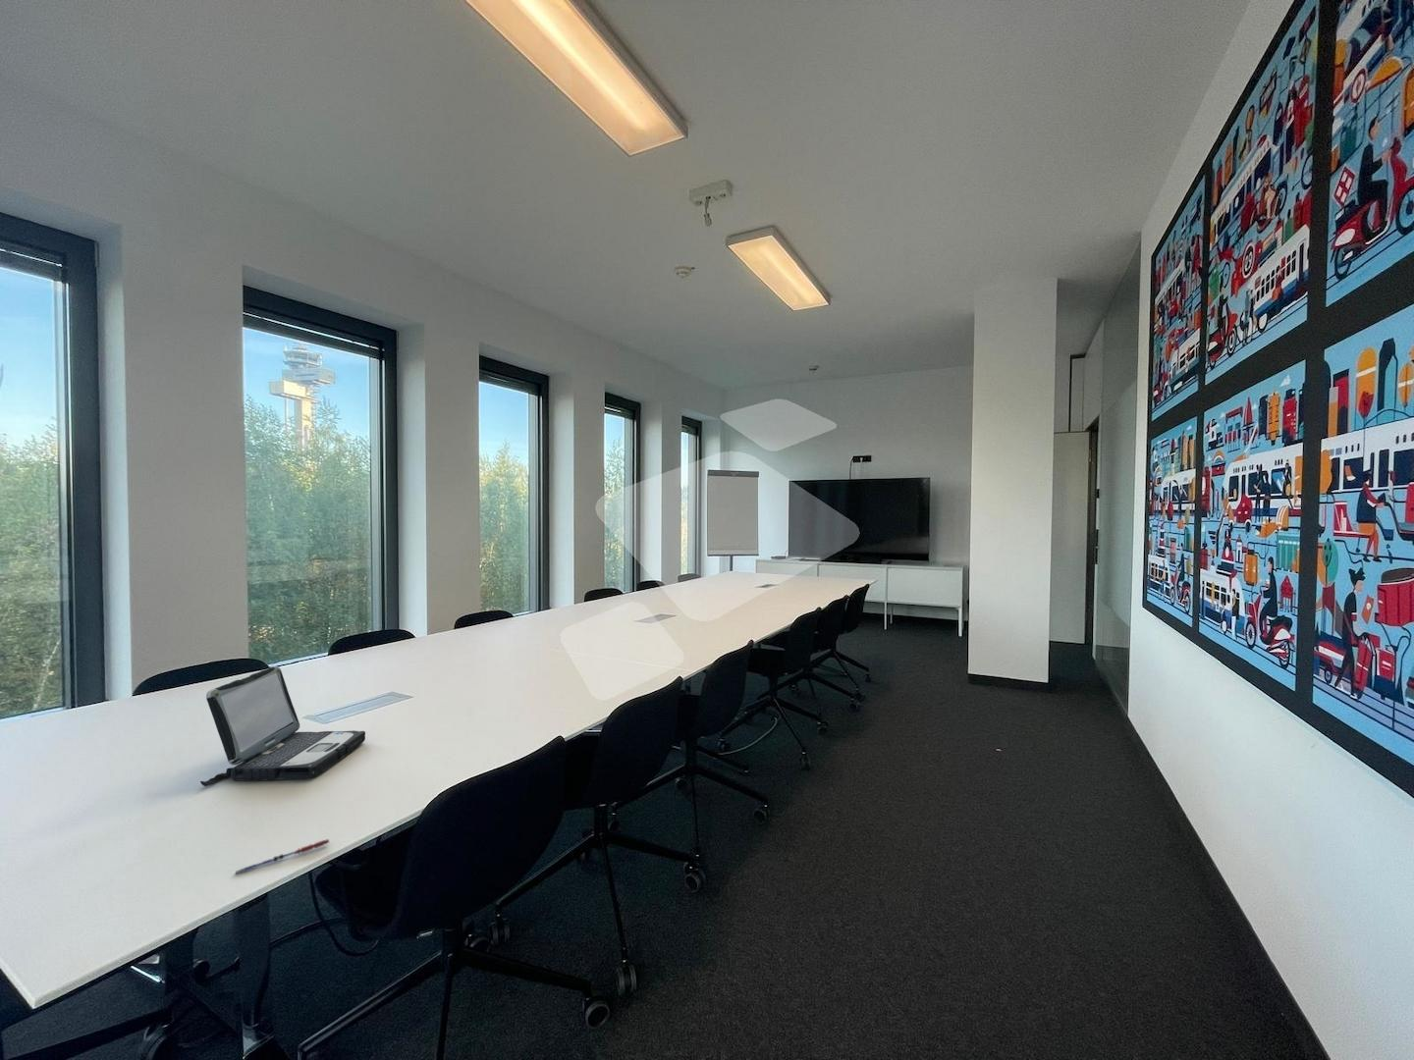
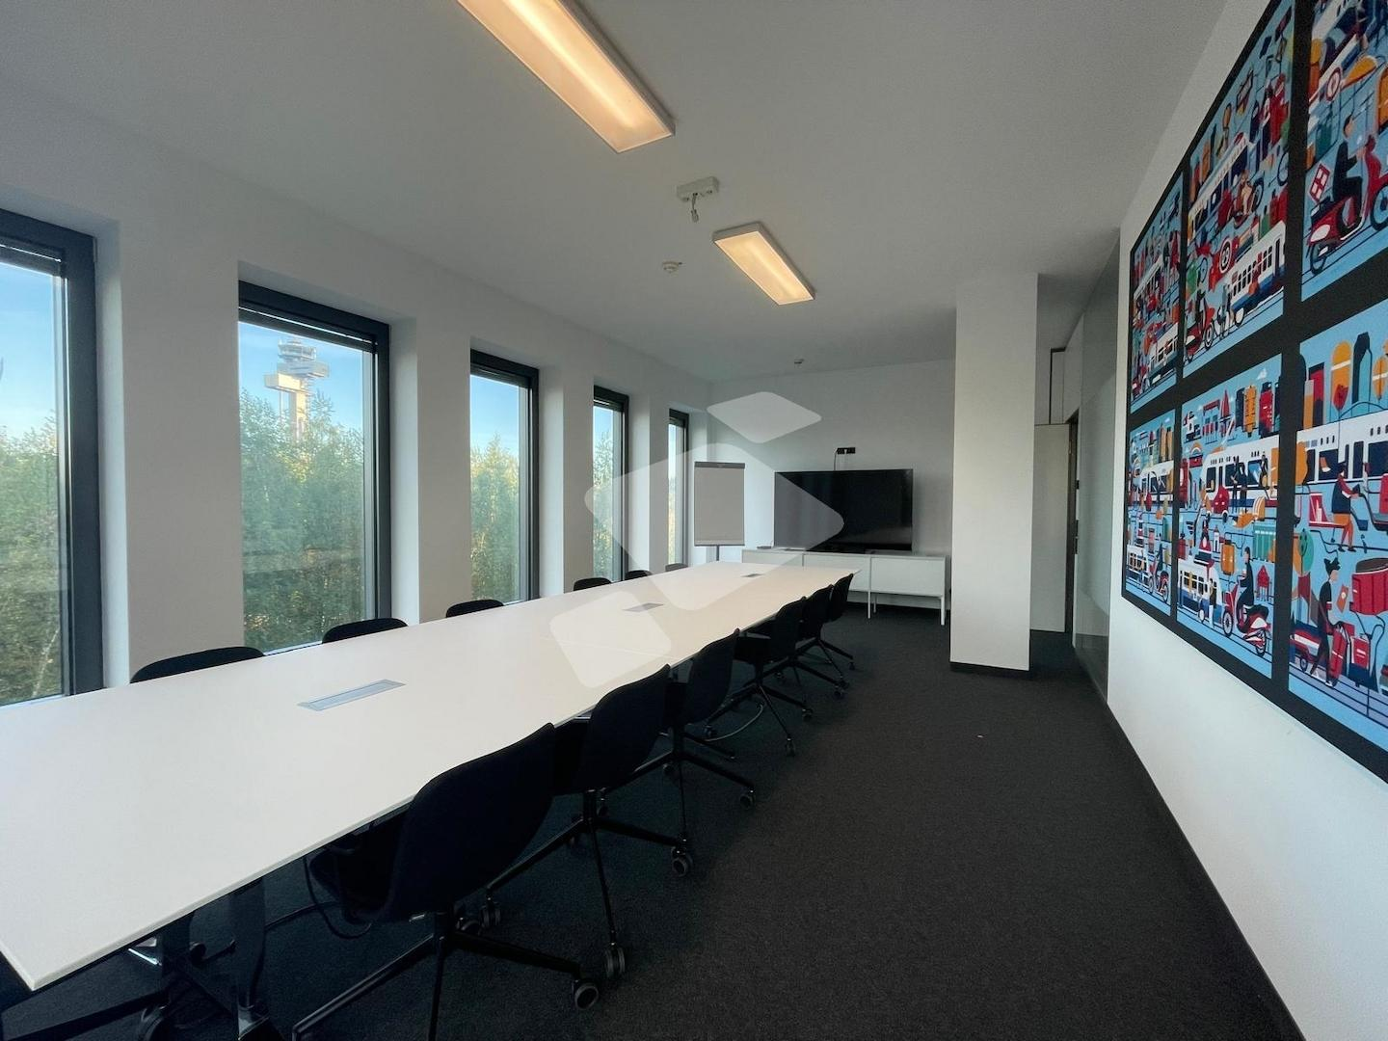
- laptop (287, 718)
- pen (284, 855)
